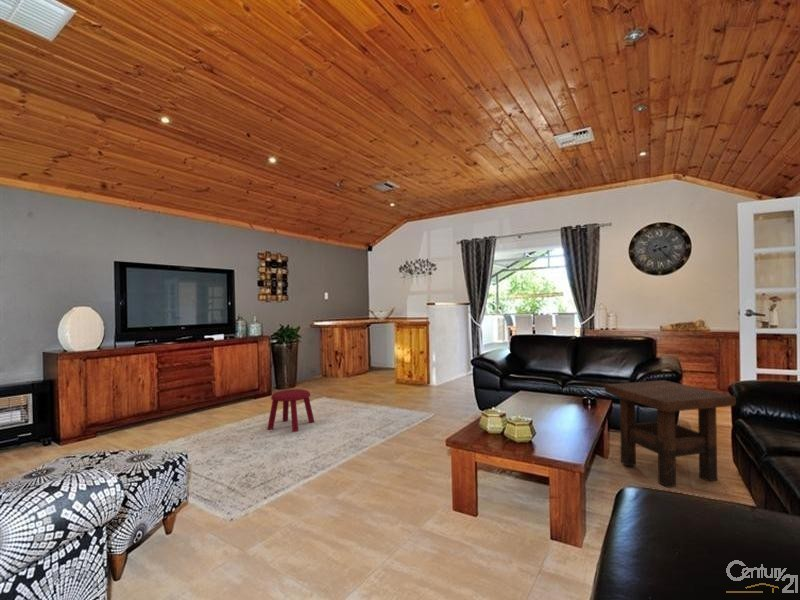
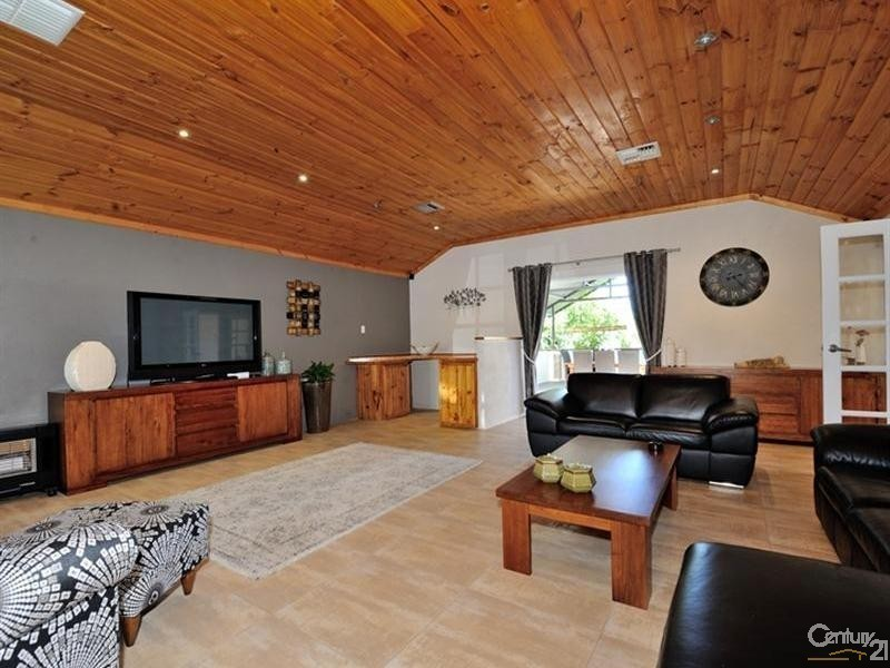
- side table (665, 430)
- stool (291, 409)
